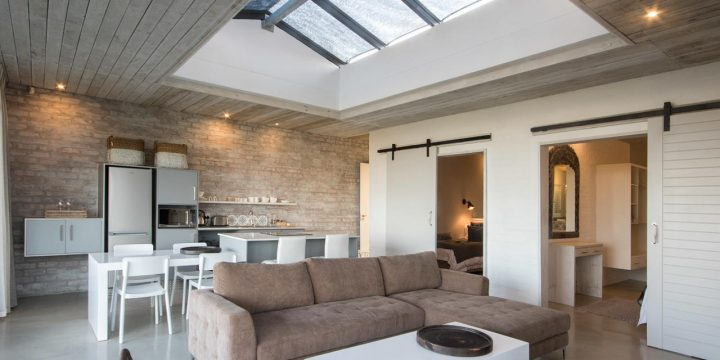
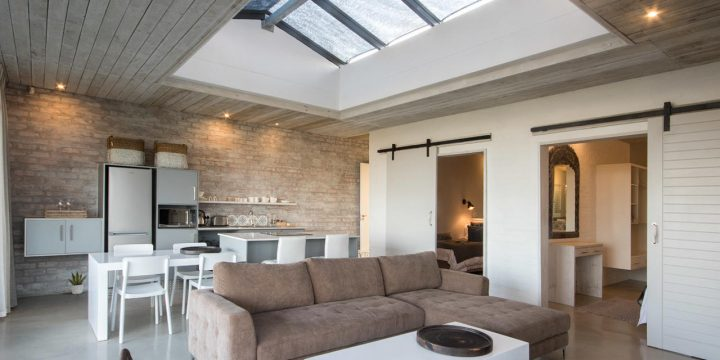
+ potted plant (77, 281)
